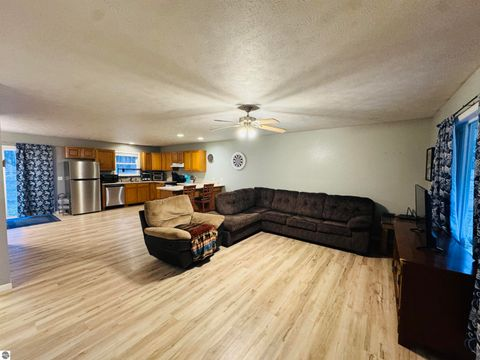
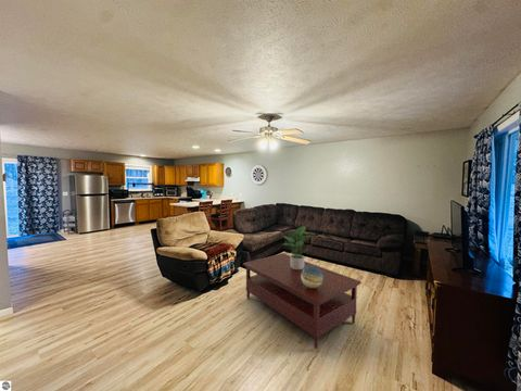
+ coffee table (295, 290)
+ decorative sphere (312, 276)
+ potted plant (294, 247)
